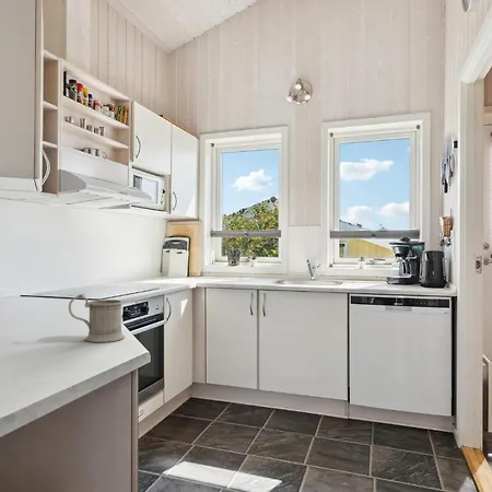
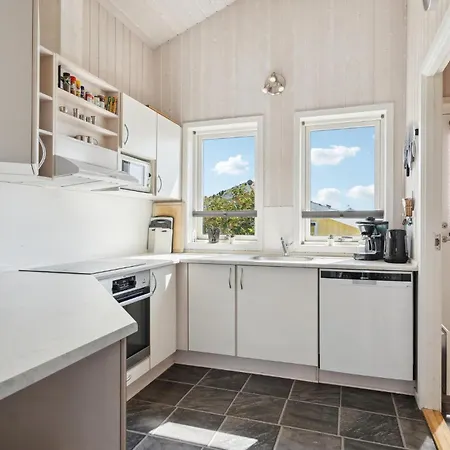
- mug (96, 316)
